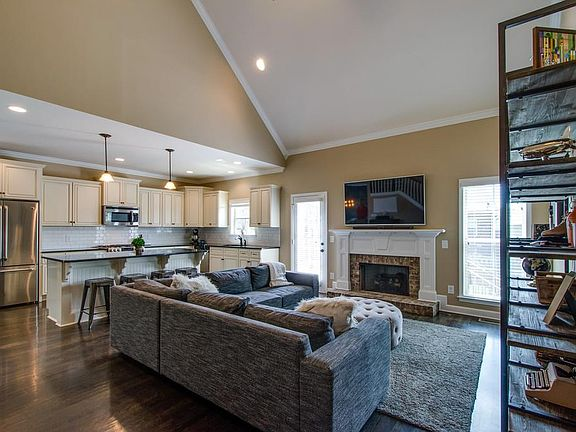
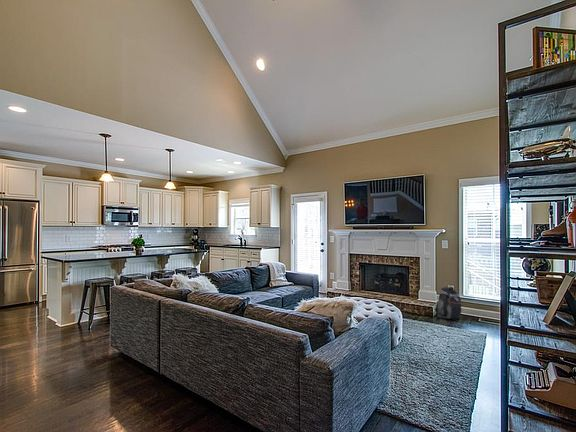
+ backpack (448, 301)
